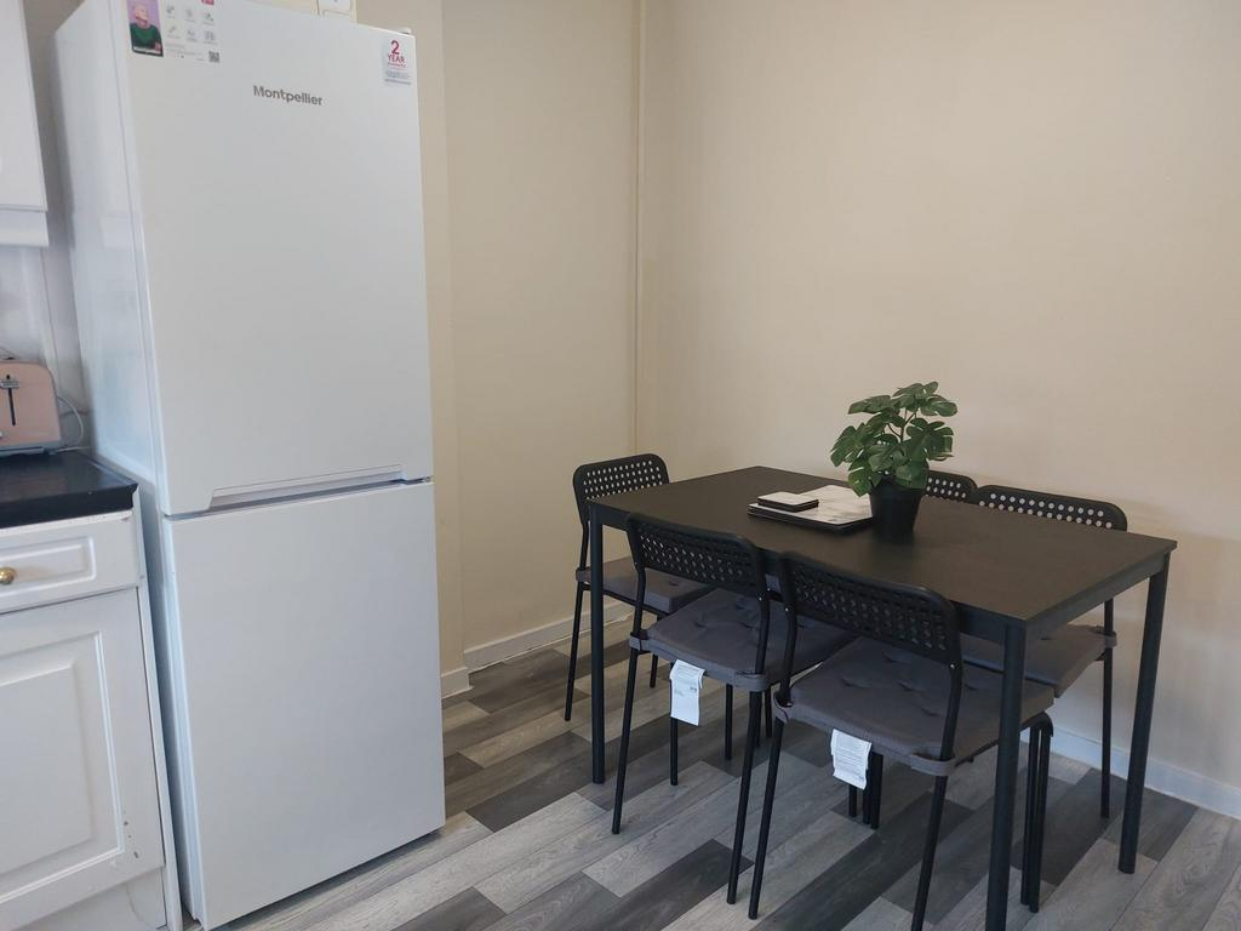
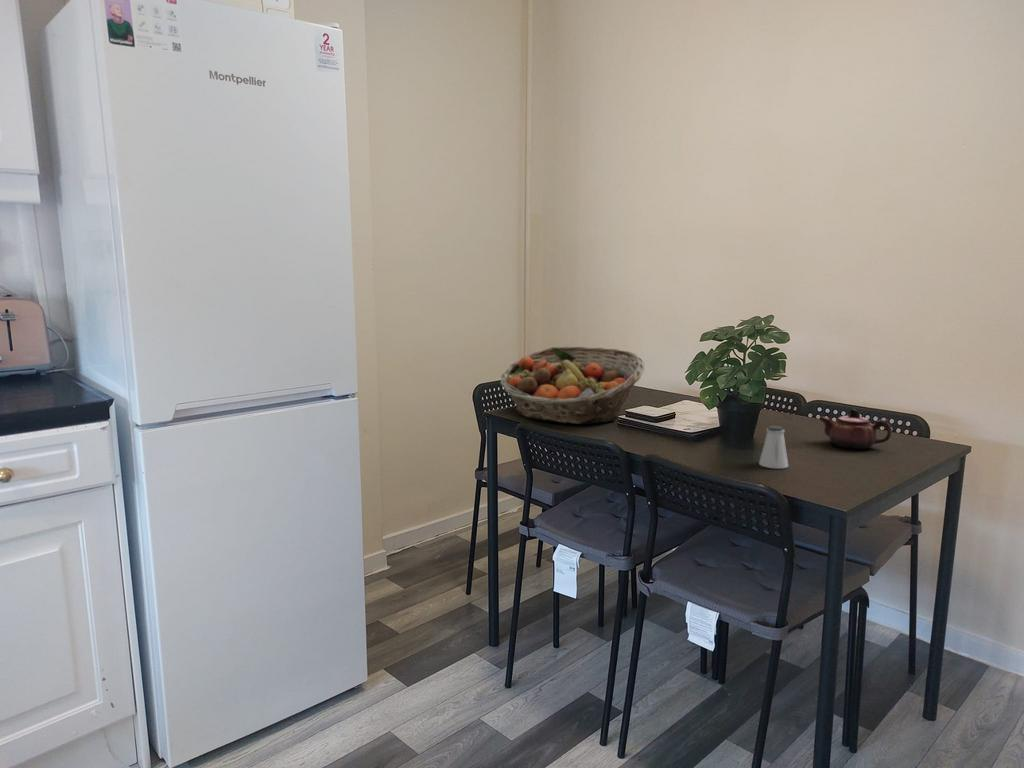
+ fruit basket (570, 383)
+ saltshaker (774, 445)
+ teapot (854, 427)
